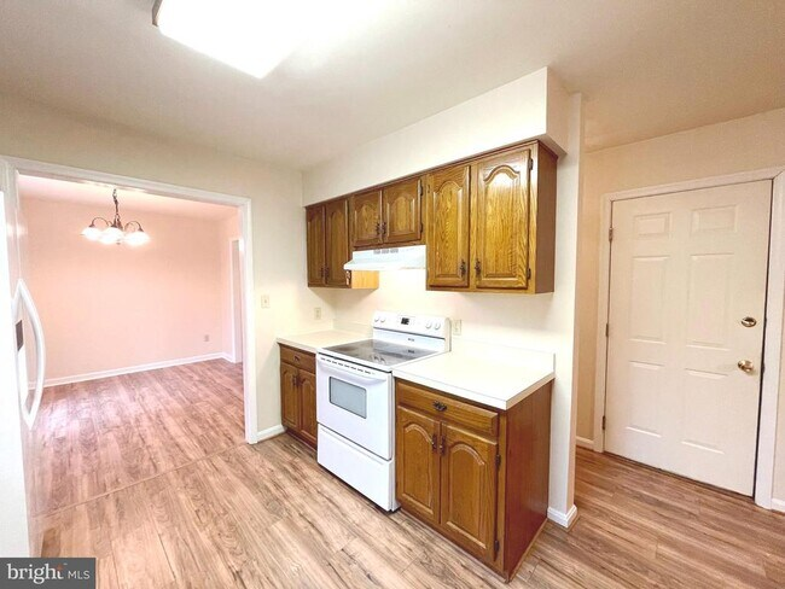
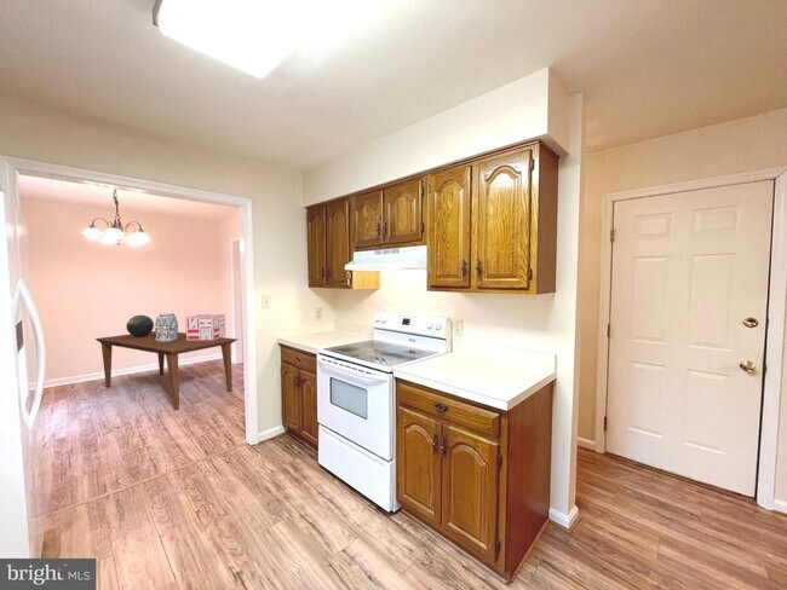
+ decorative globe (139, 325)
+ dining table (167, 364)
+ decorative urn (166, 326)
+ decorative cube (206, 326)
